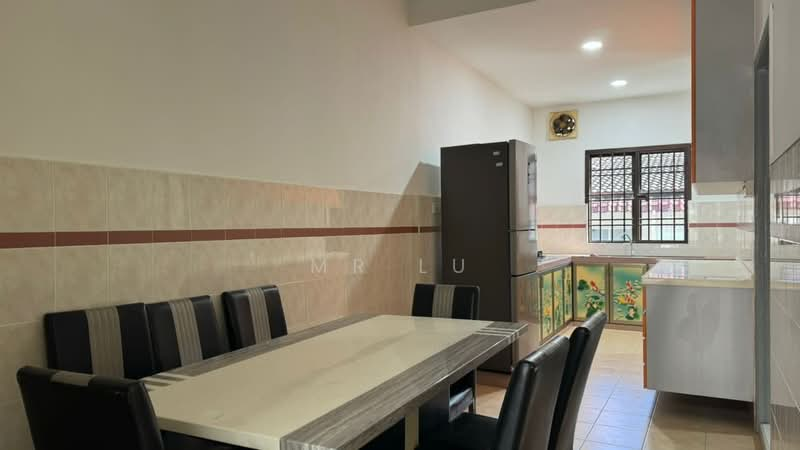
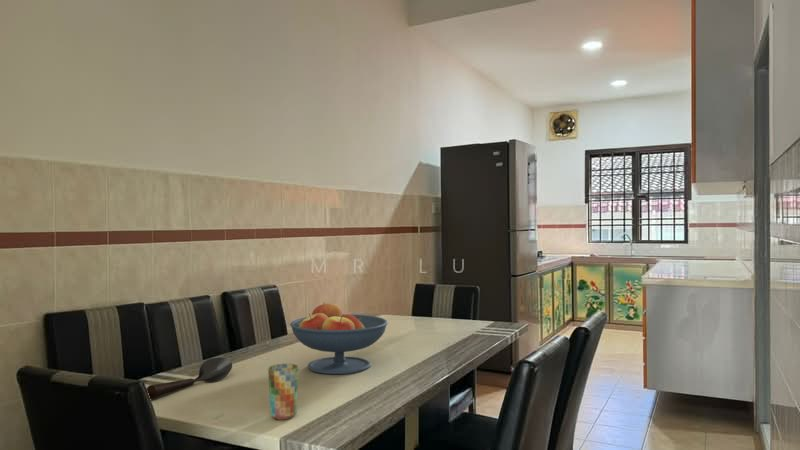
+ cup (283, 391)
+ fruit bowl (339, 336)
+ spoon (192, 379)
